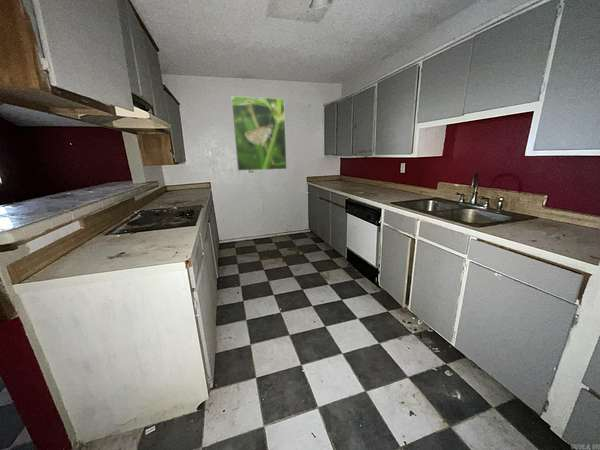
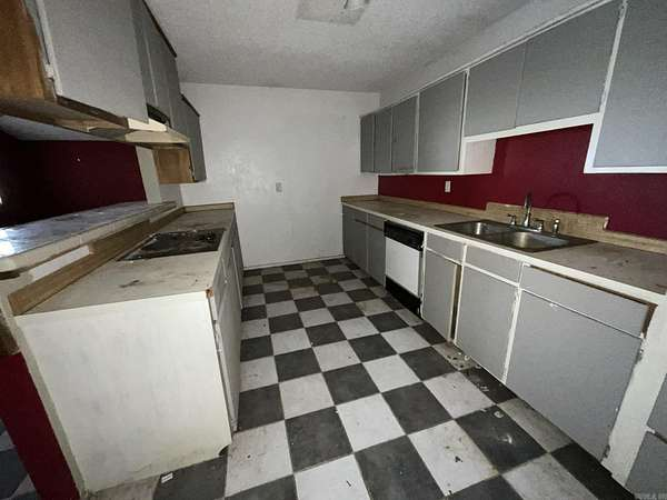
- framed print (260, 135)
